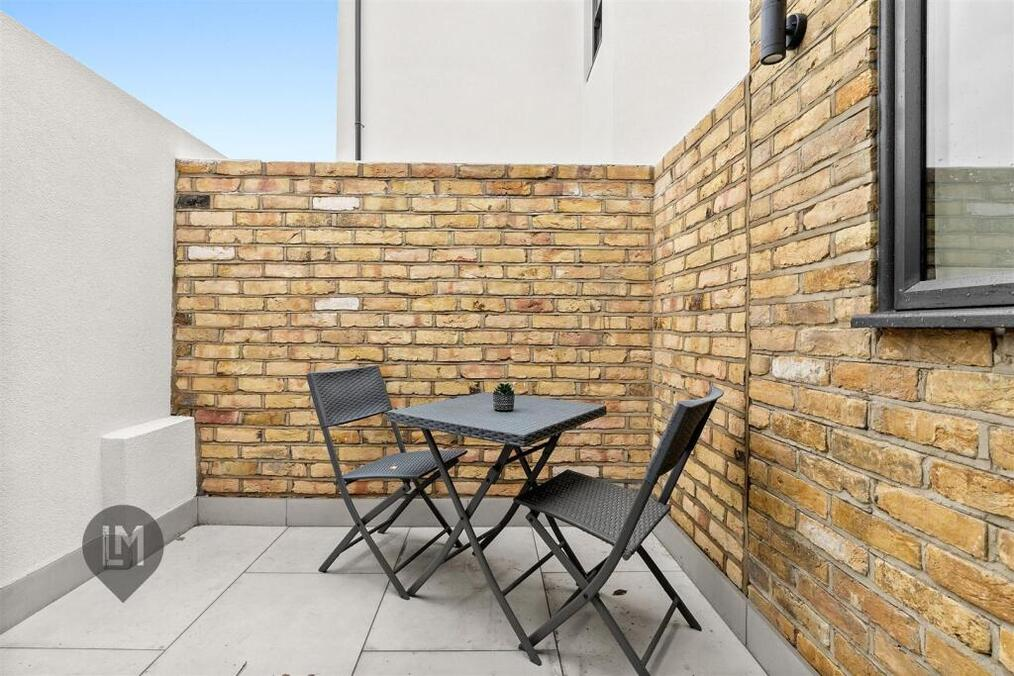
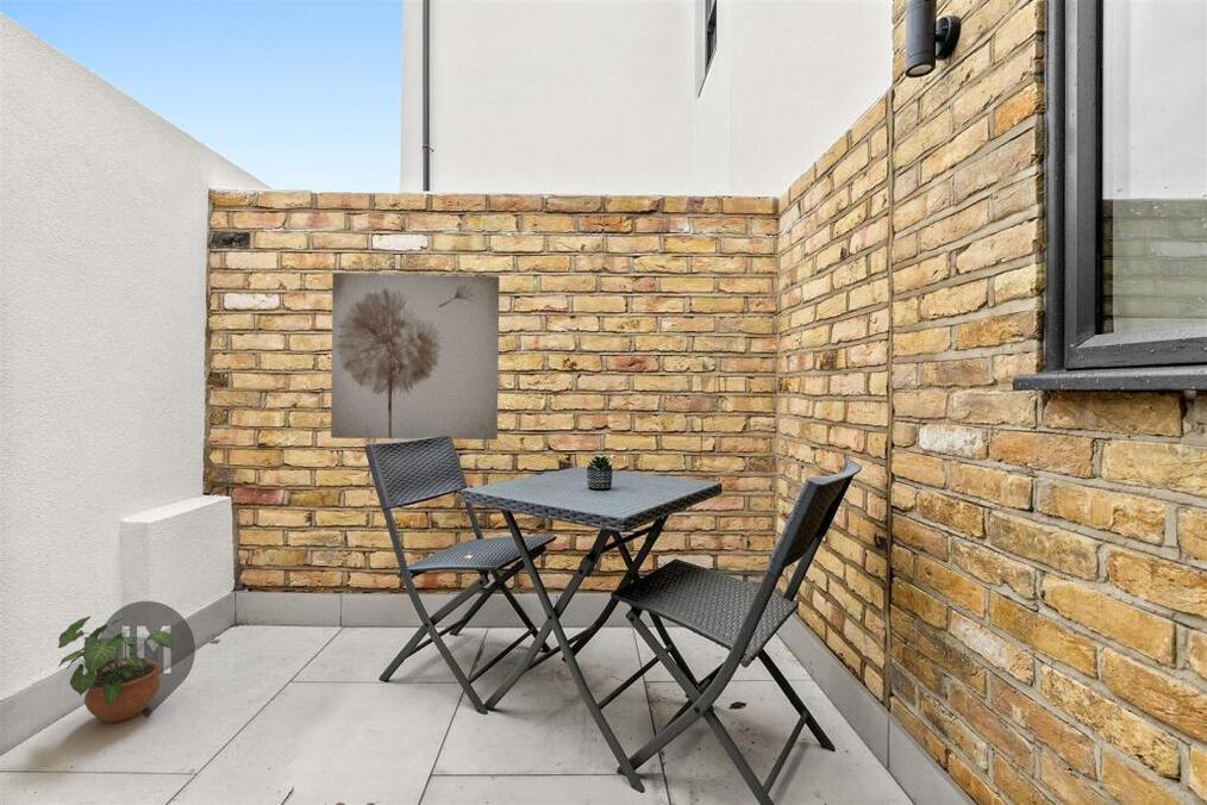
+ wall art (415, 356)
+ potted plant (107, 666)
